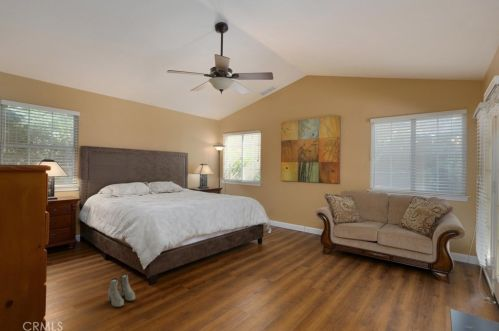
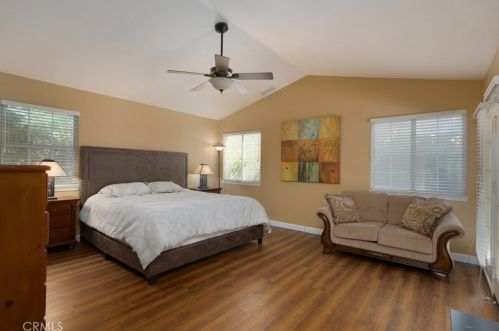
- boots (121, 289)
